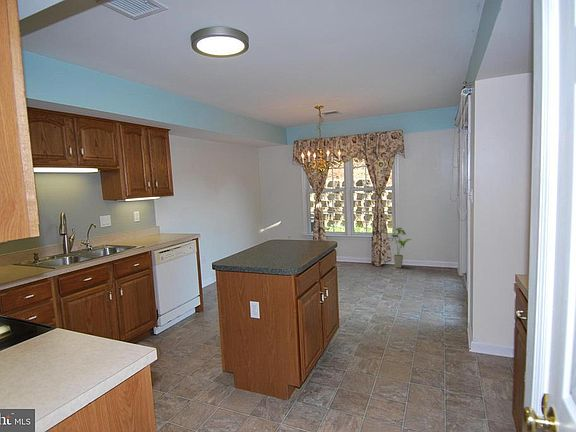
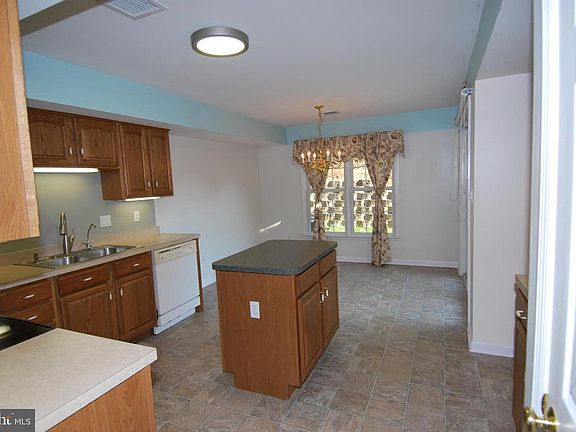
- house plant (401, 247)
